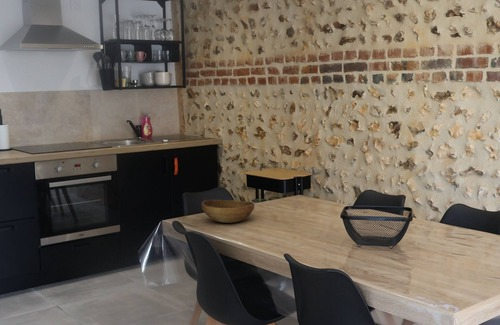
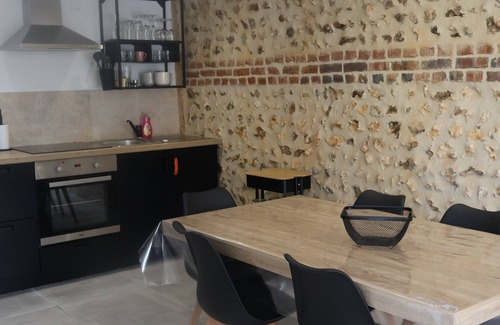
- bowl (228, 211)
